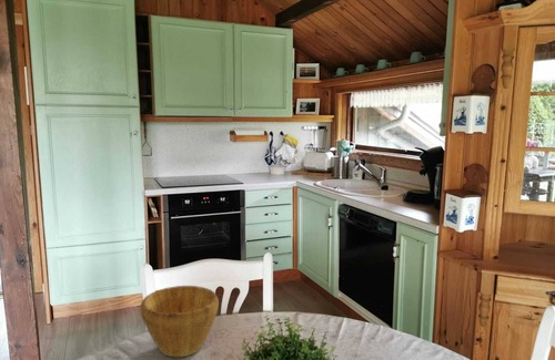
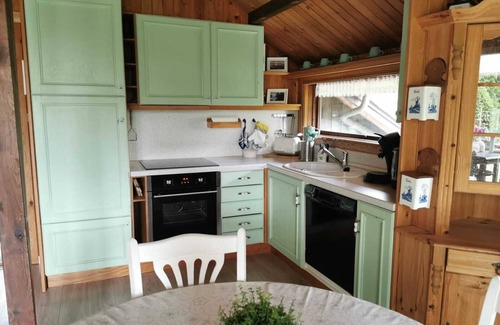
- bowl (180, 322)
